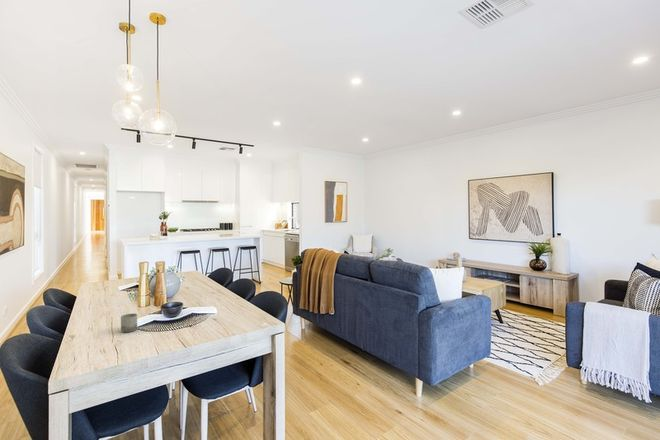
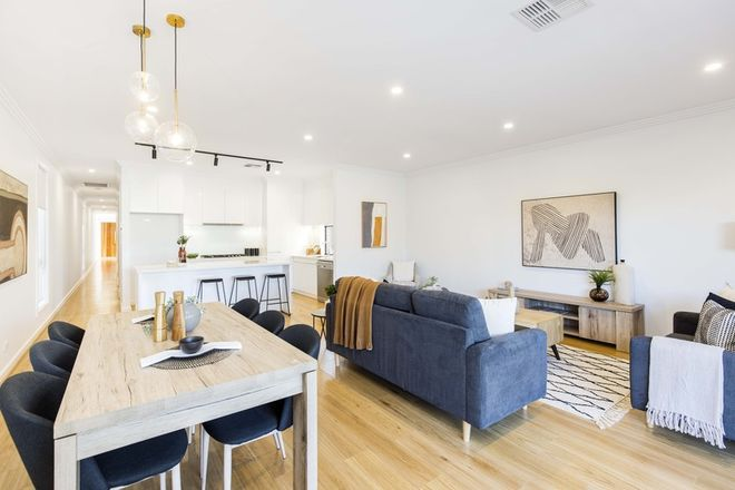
- cup (128, 322)
